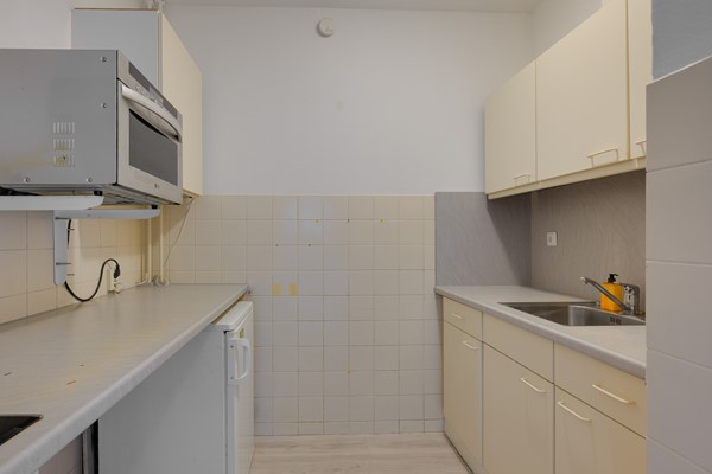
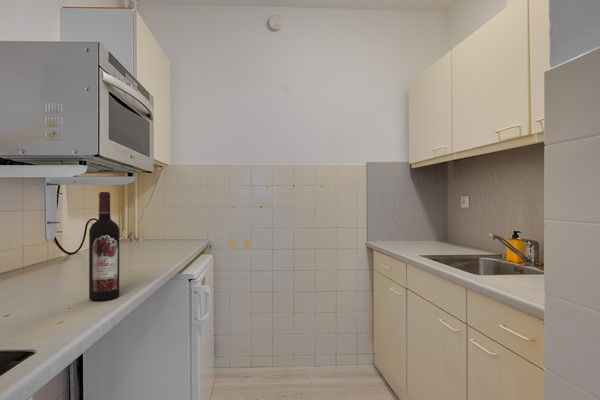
+ wine bottle (104, 244)
